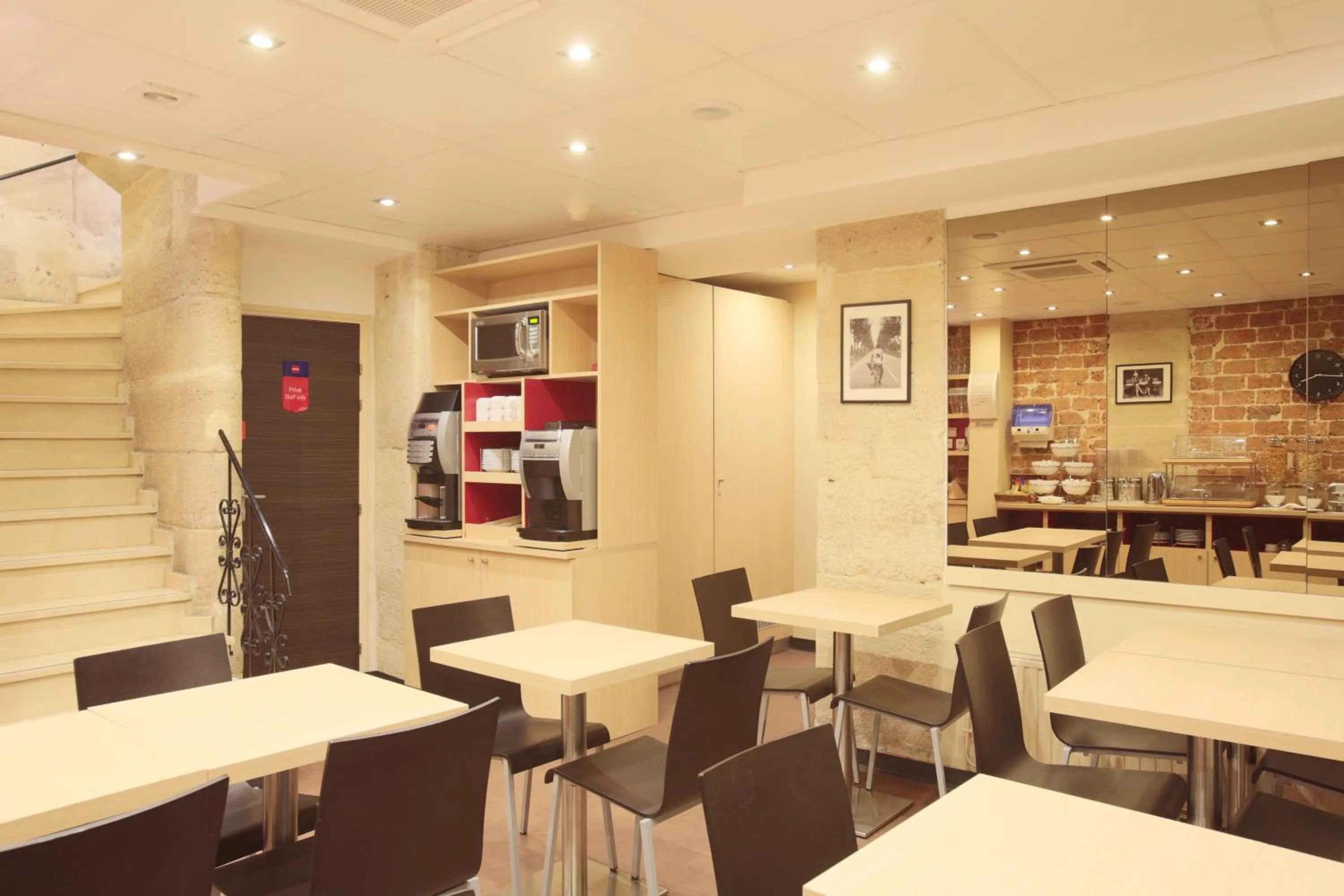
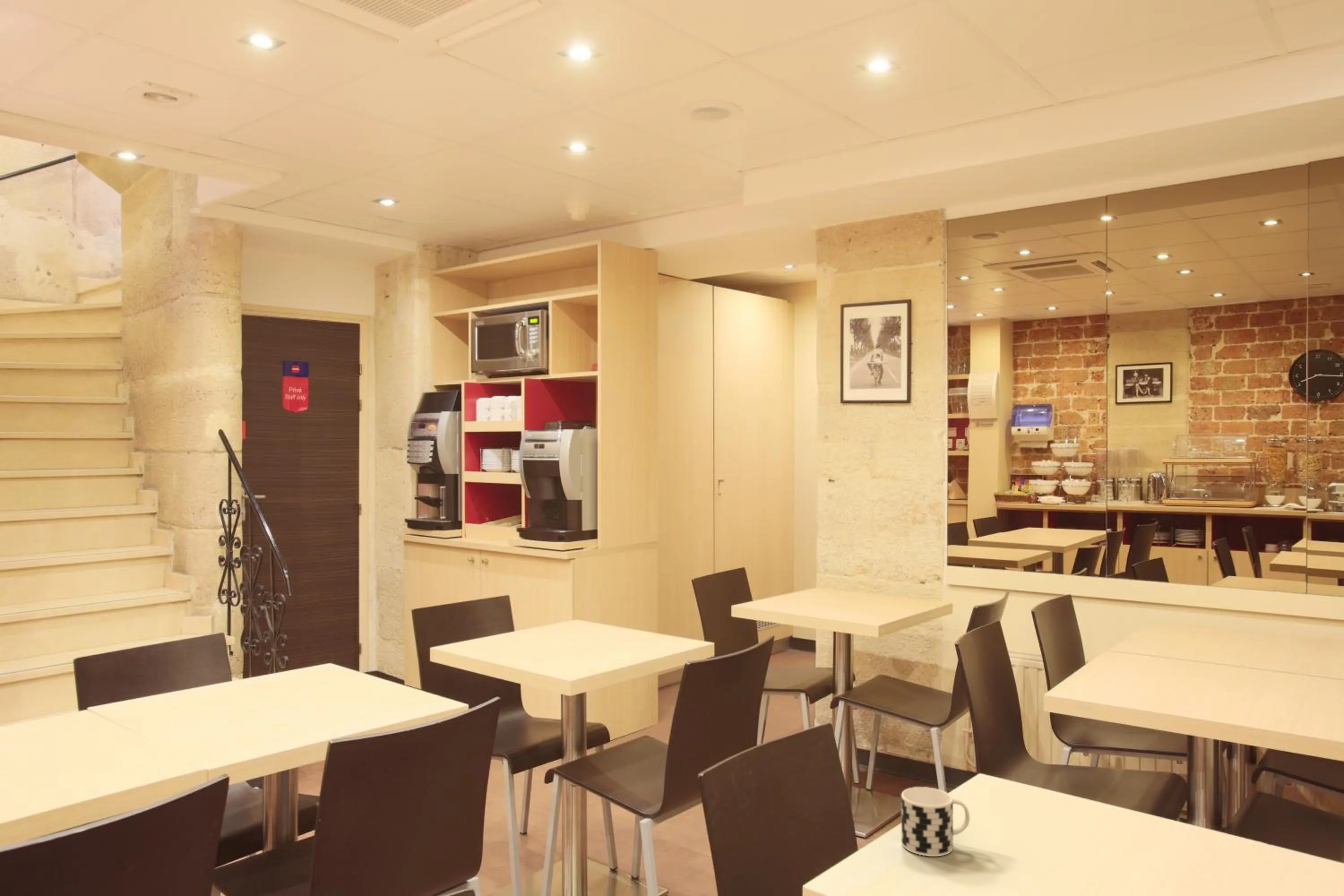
+ cup (935, 821)
